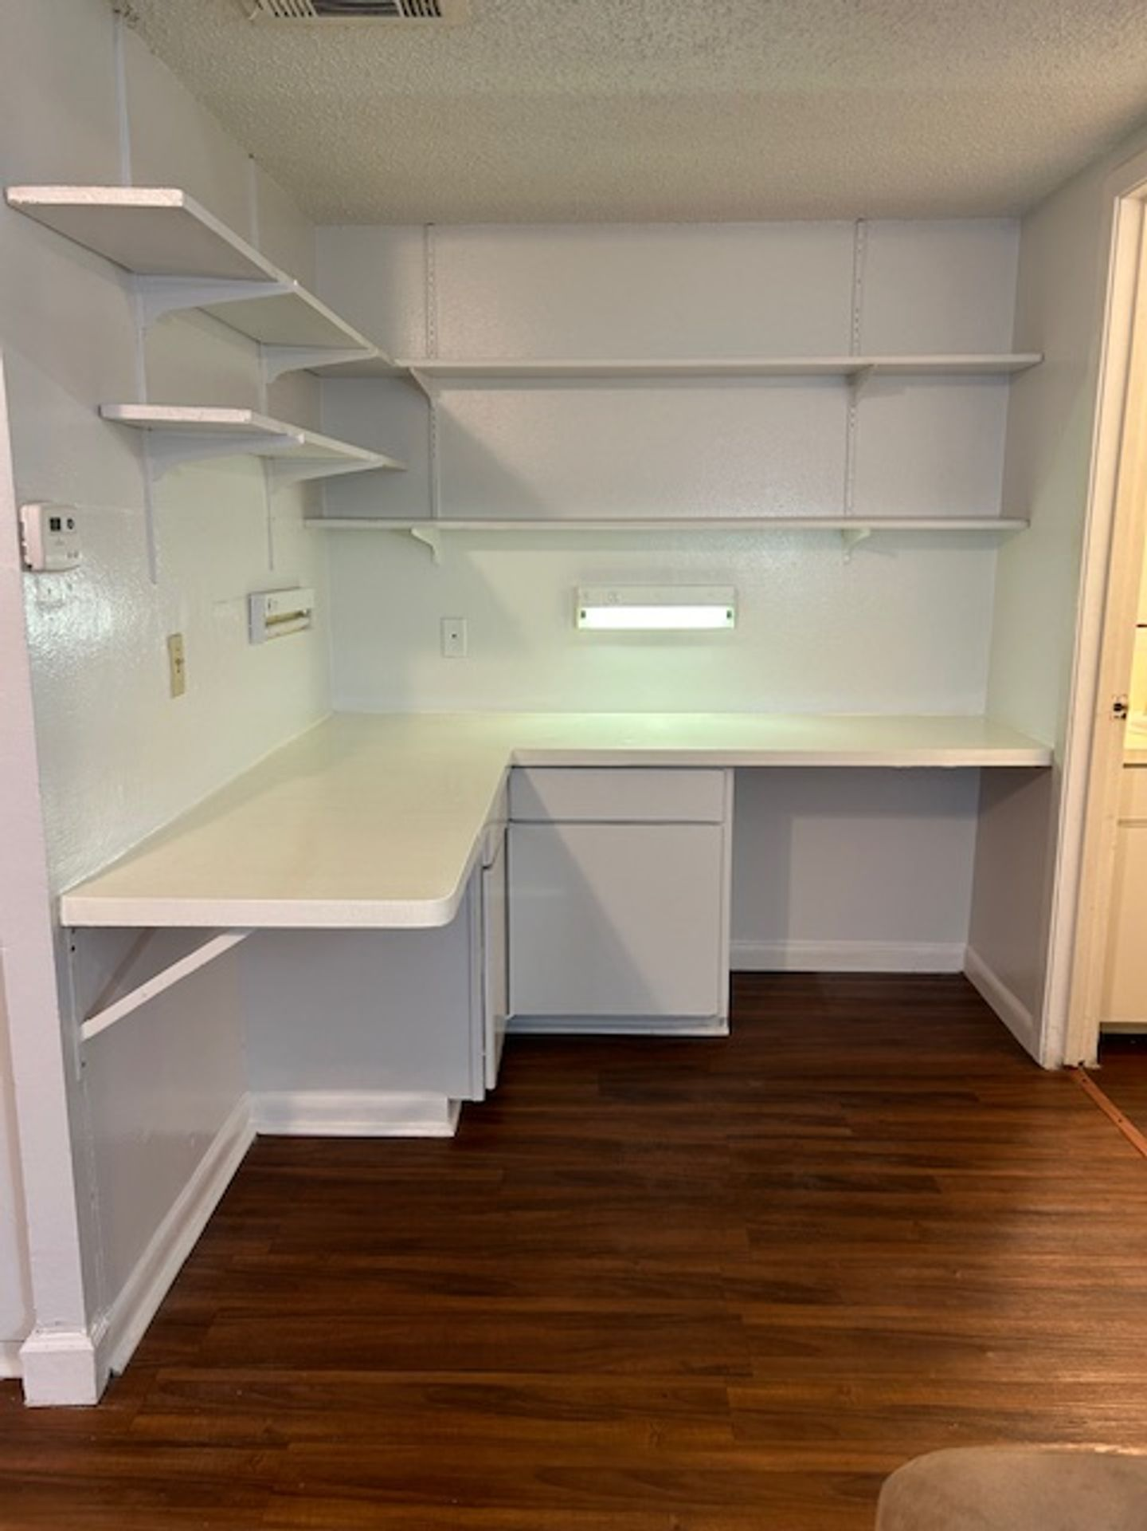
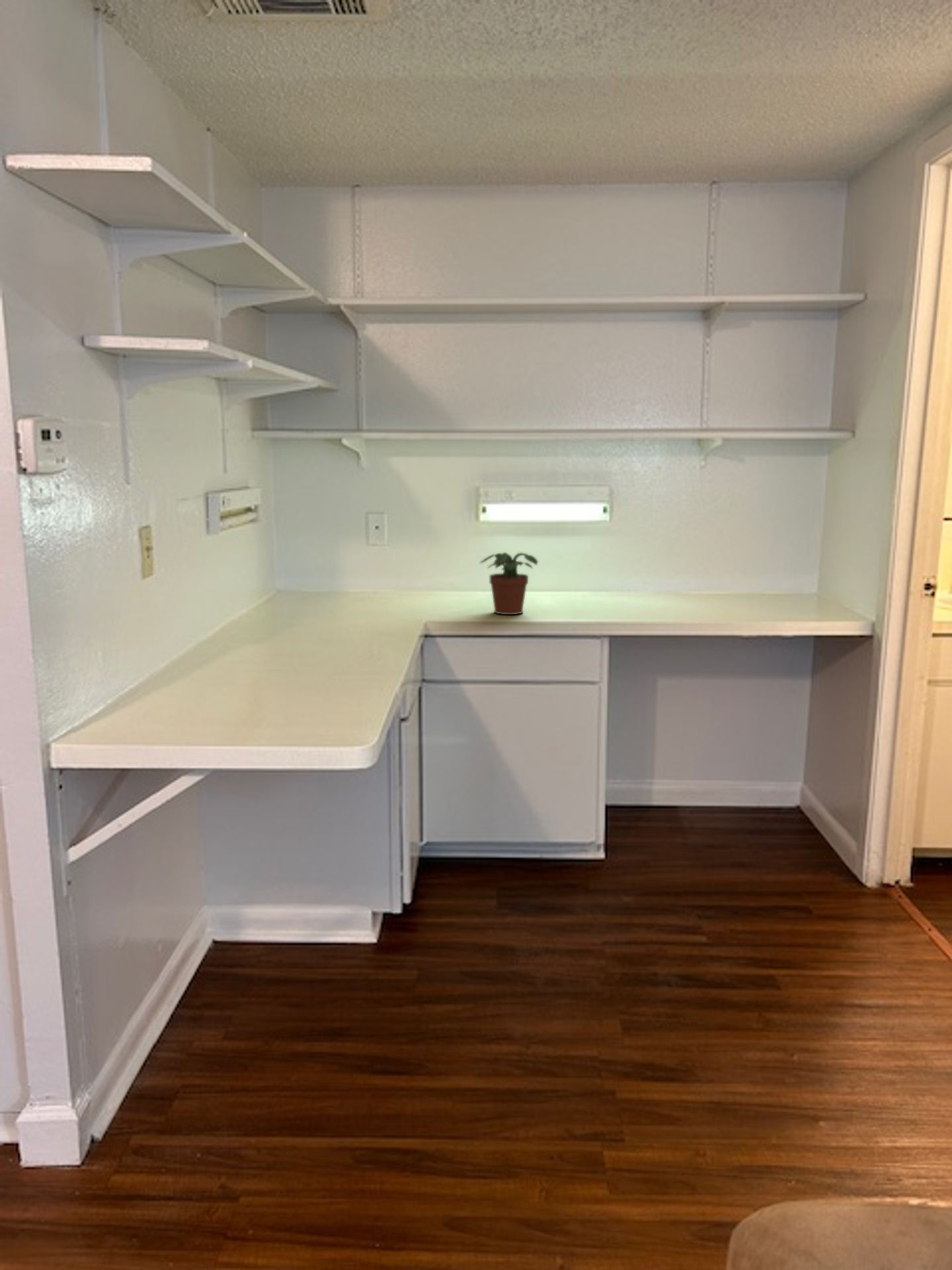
+ potted plant (510, 583)
